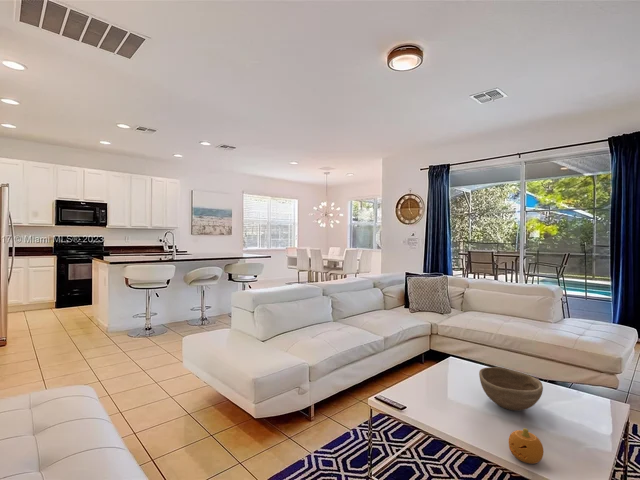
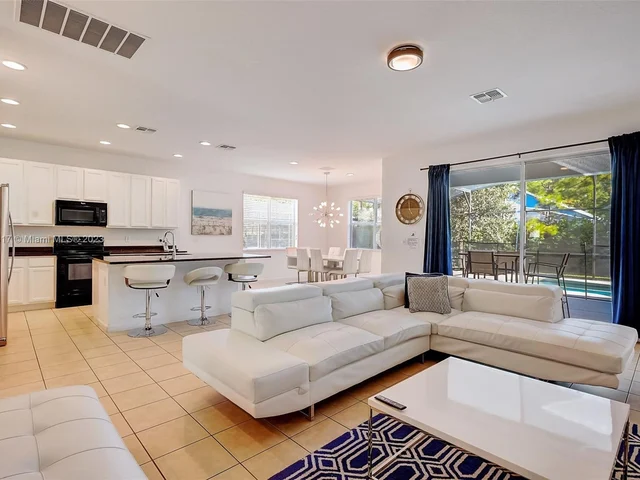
- fruit (525, 443)
- bowl (509, 391)
